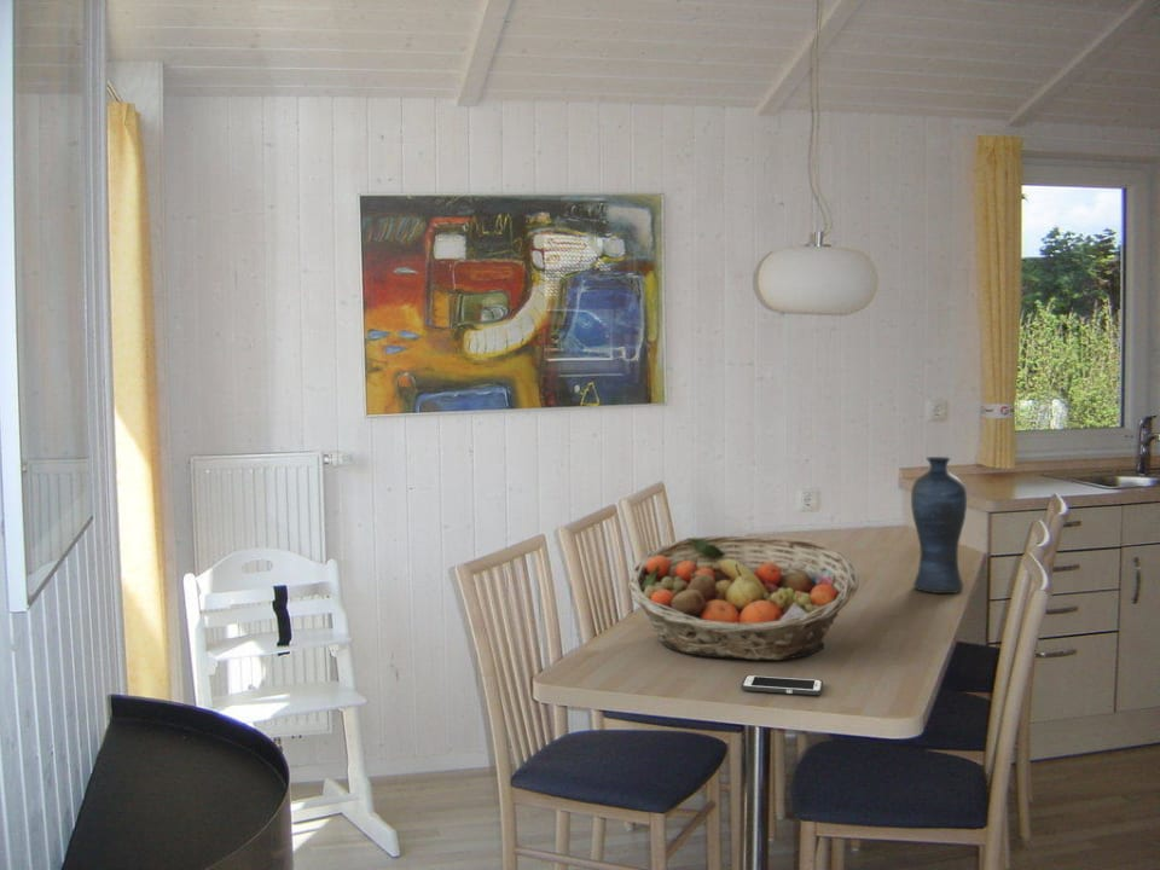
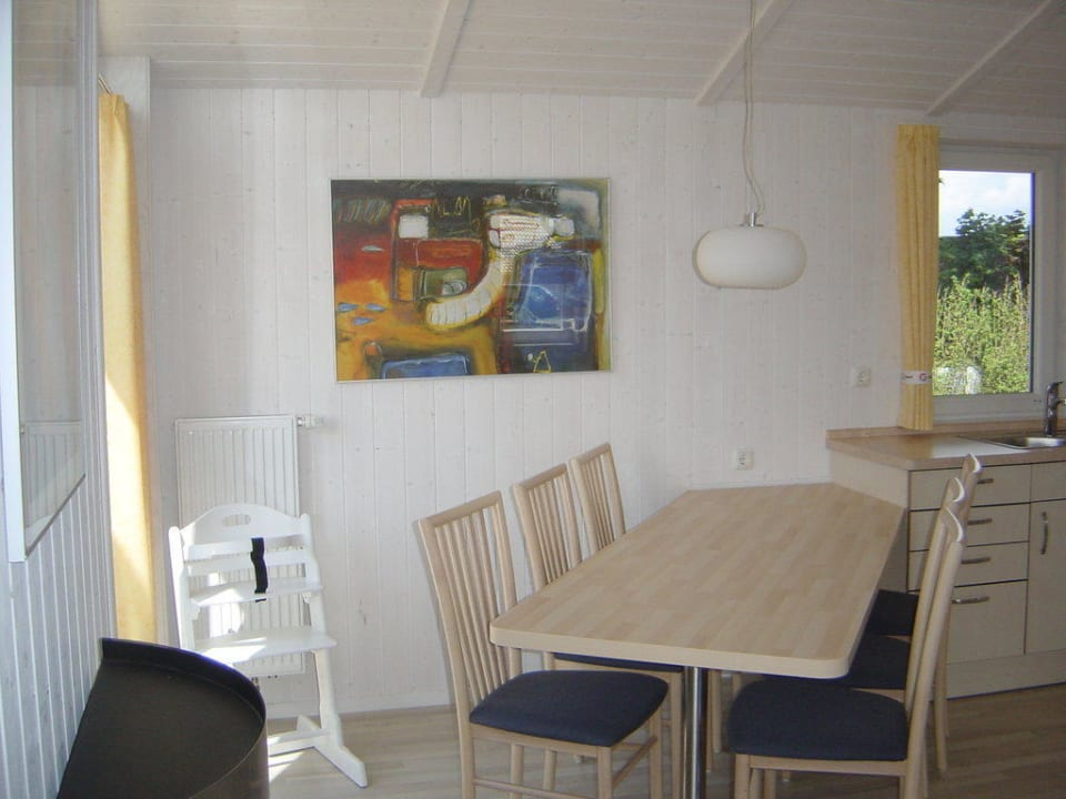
- fruit basket (741, 594)
- vase (938, 523)
- cell phone (782, 685)
